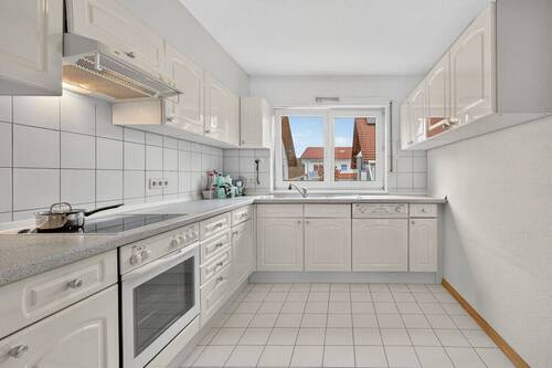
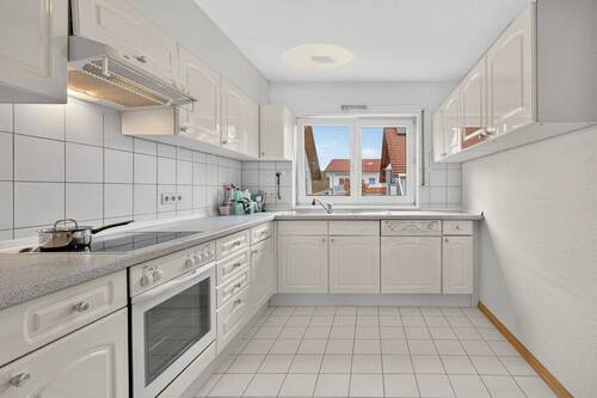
+ ceiling light (318, 54)
